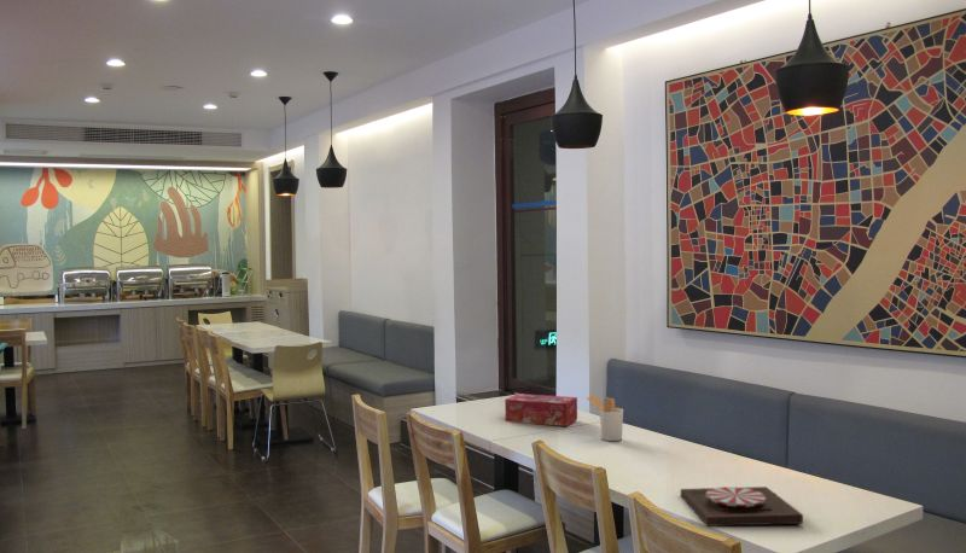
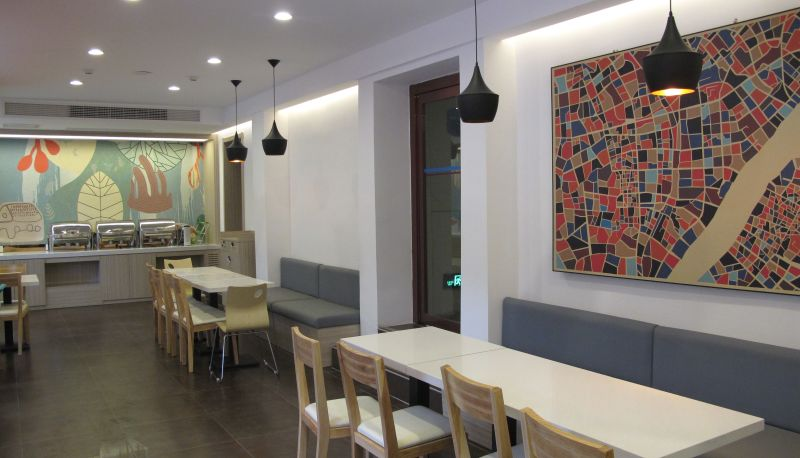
- tissue box (541, 409)
- utensil holder (605, 417)
- plate (738, 502)
